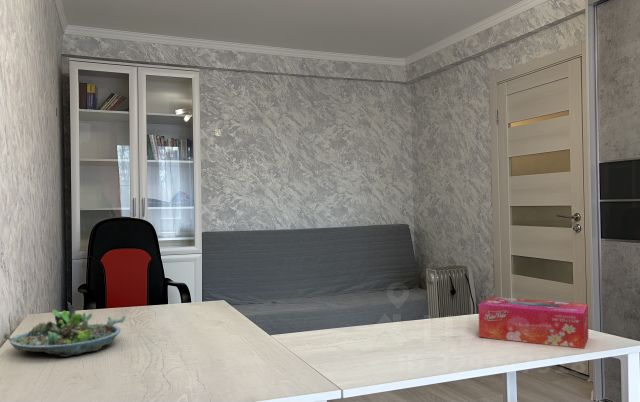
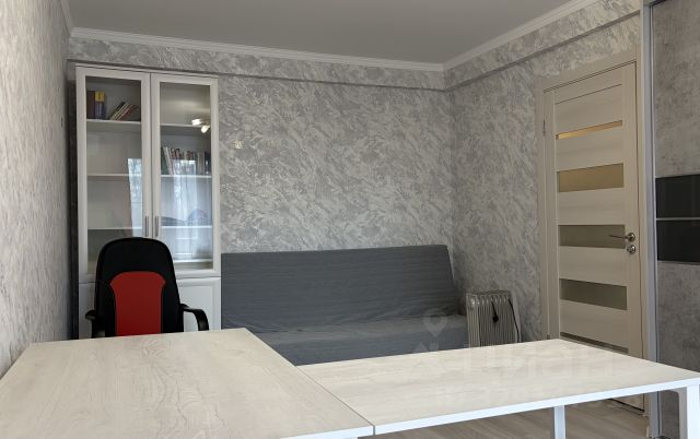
- succulent planter (67, 326)
- tissue box (533, 320)
